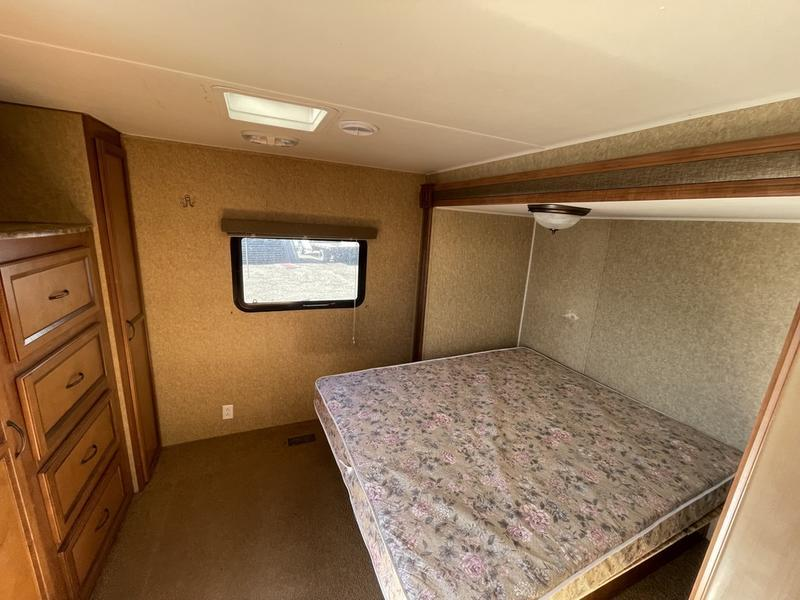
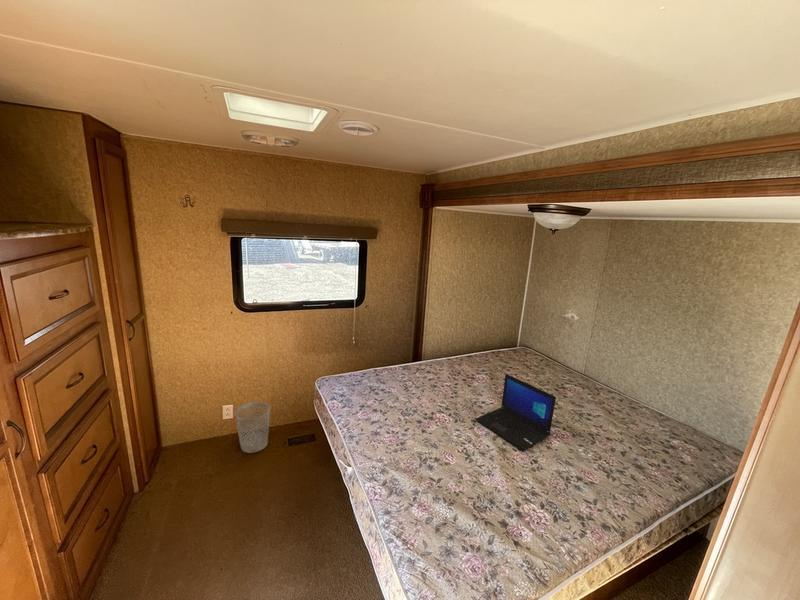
+ wastebasket (253, 428)
+ laptop (514, 409)
